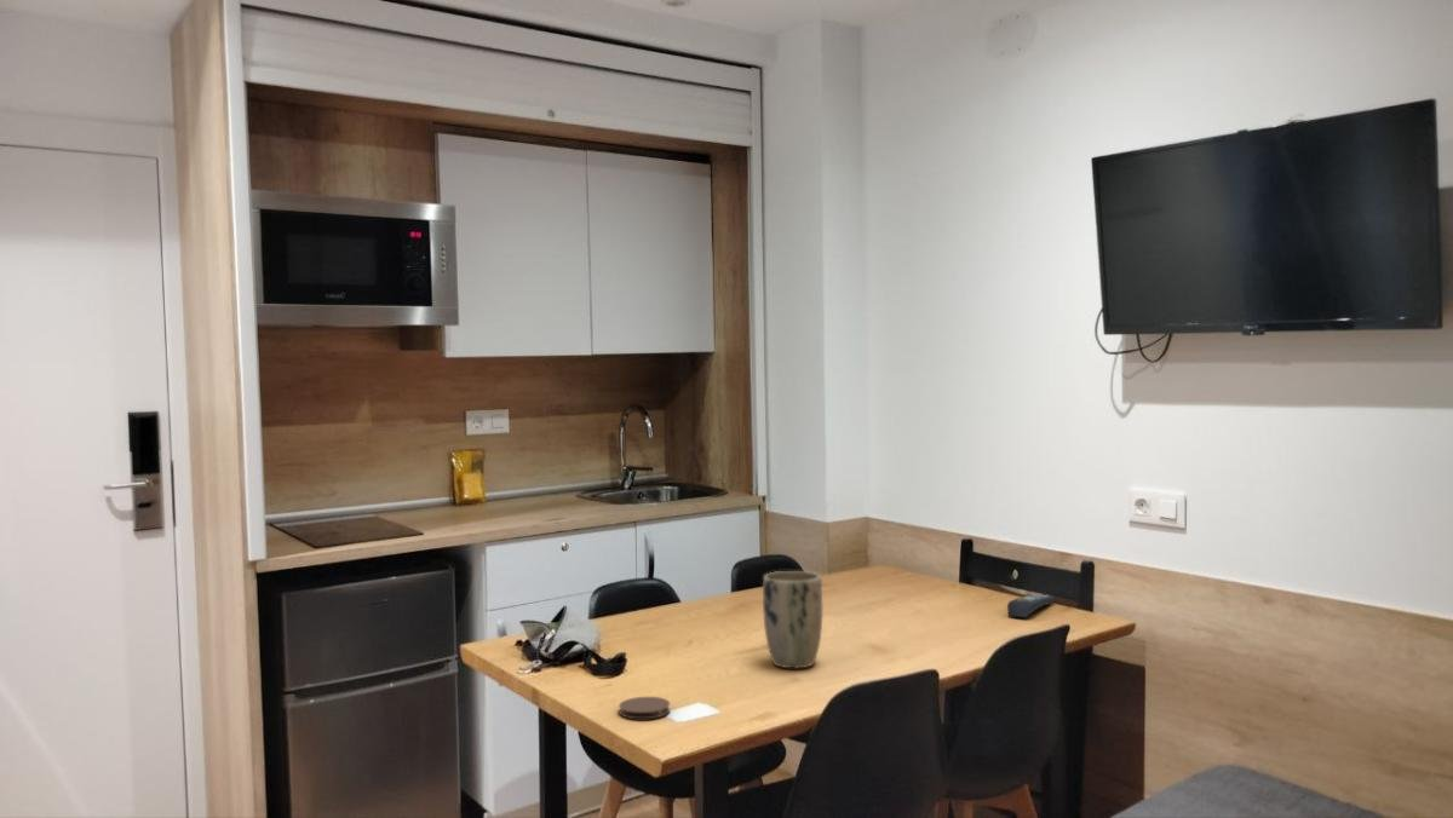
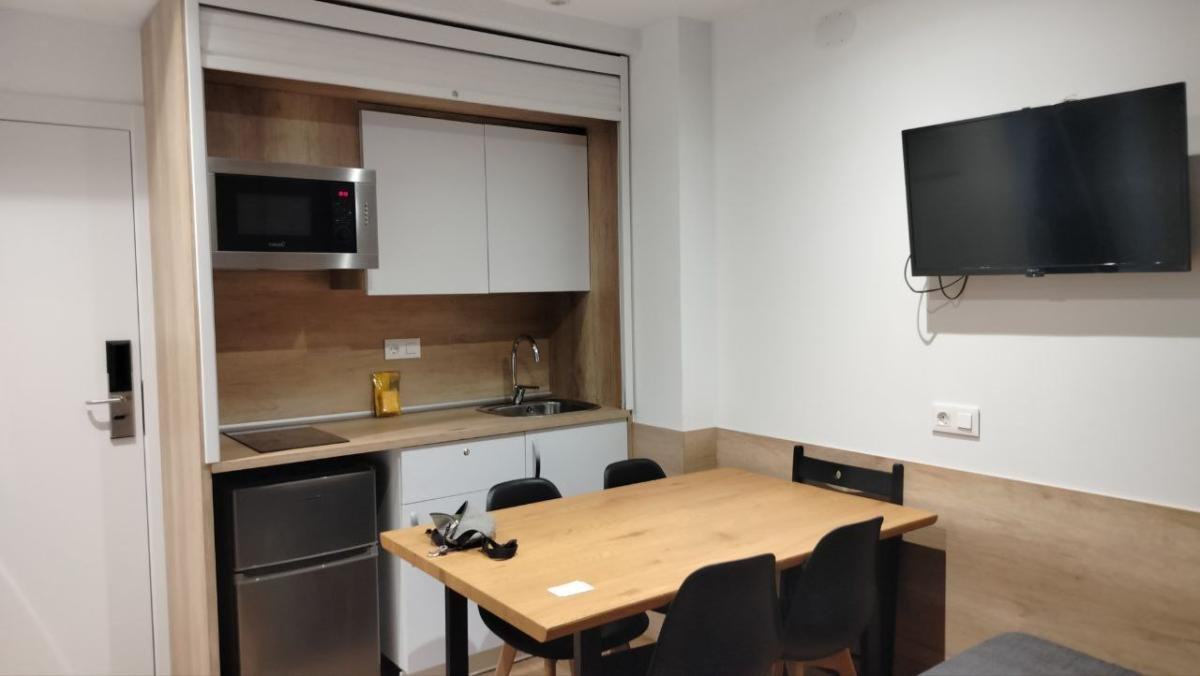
- plant pot (792, 620)
- coaster (644, 707)
- remote control (1030, 603)
